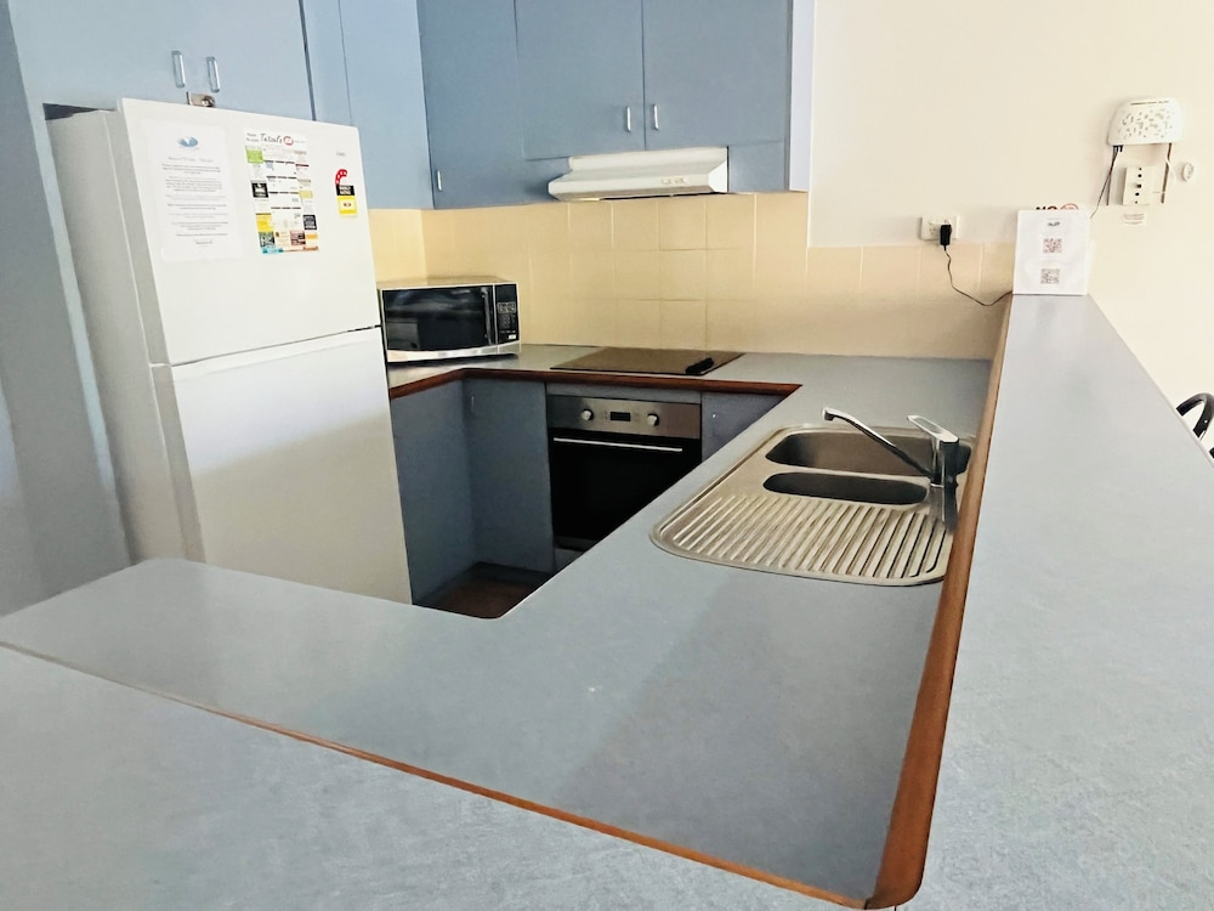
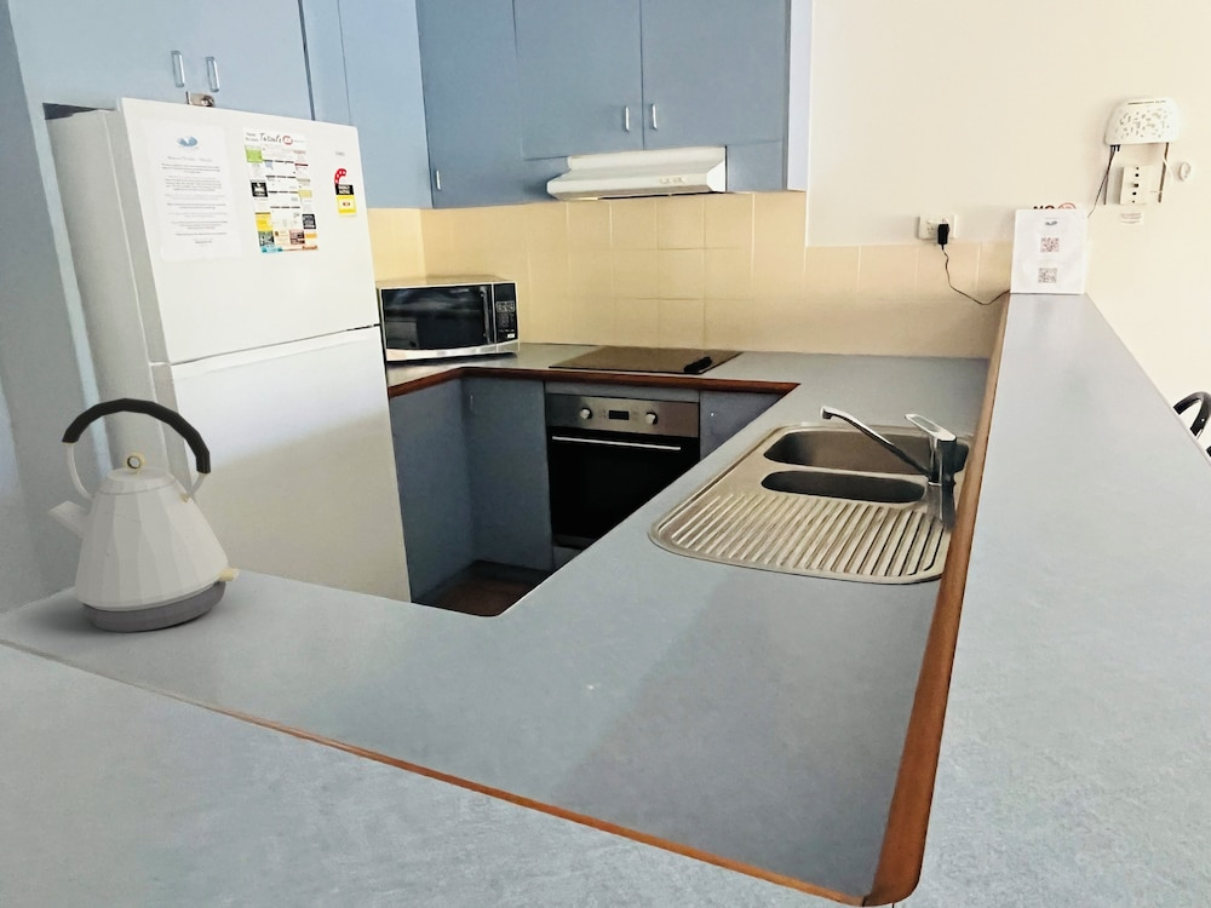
+ kettle (137, 507)
